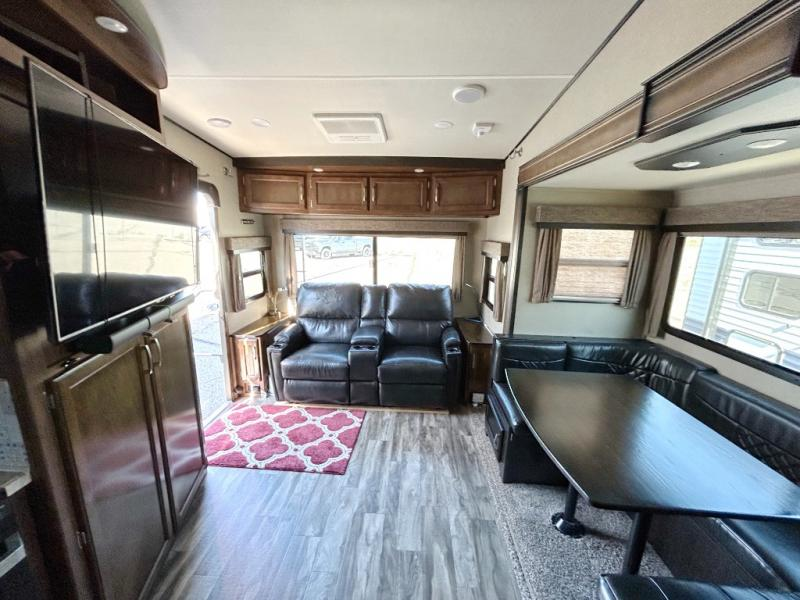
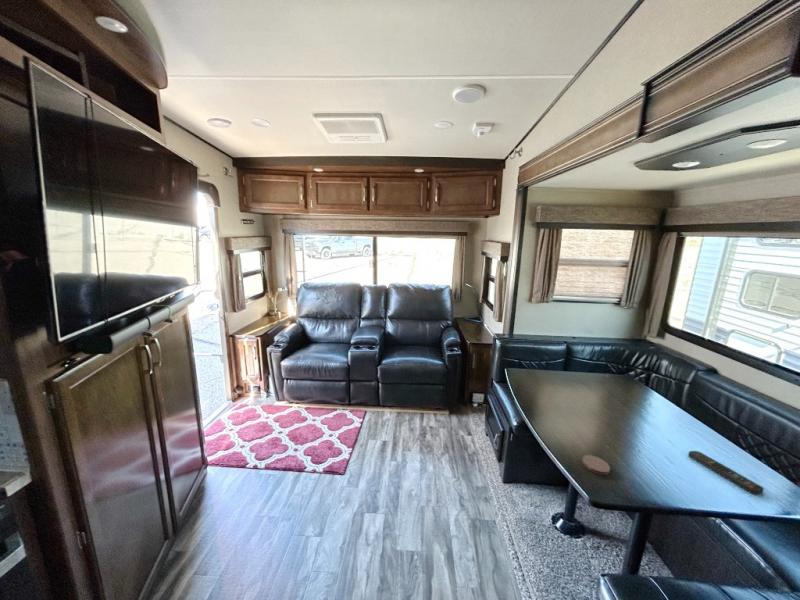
+ coaster (595, 464)
+ remote control (723, 470)
